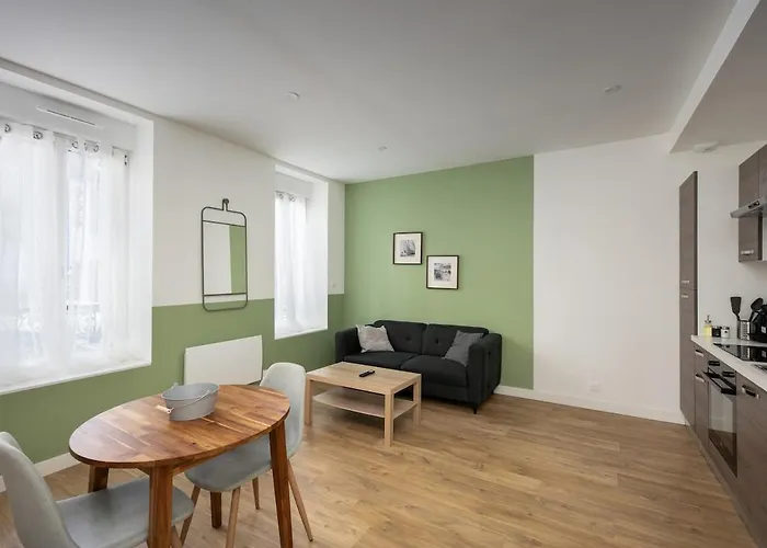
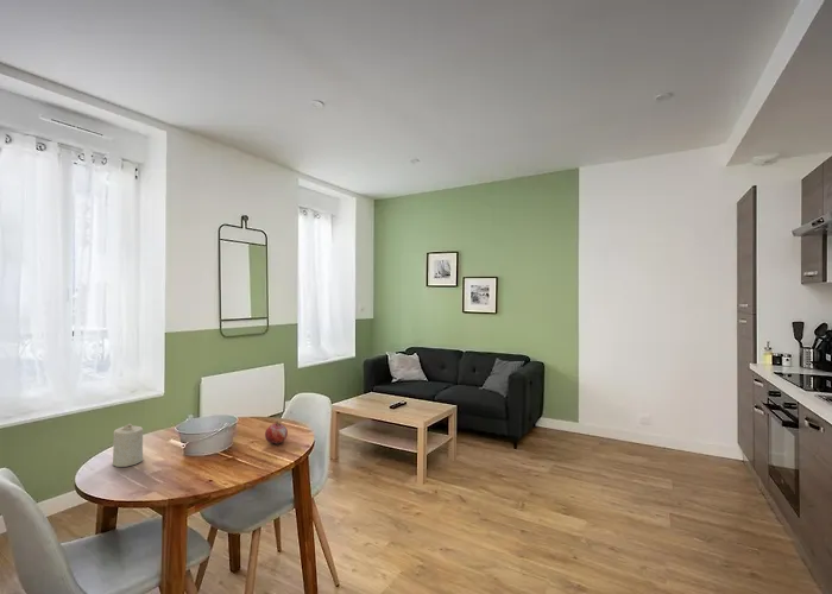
+ fruit (276, 430)
+ candle (127, 442)
